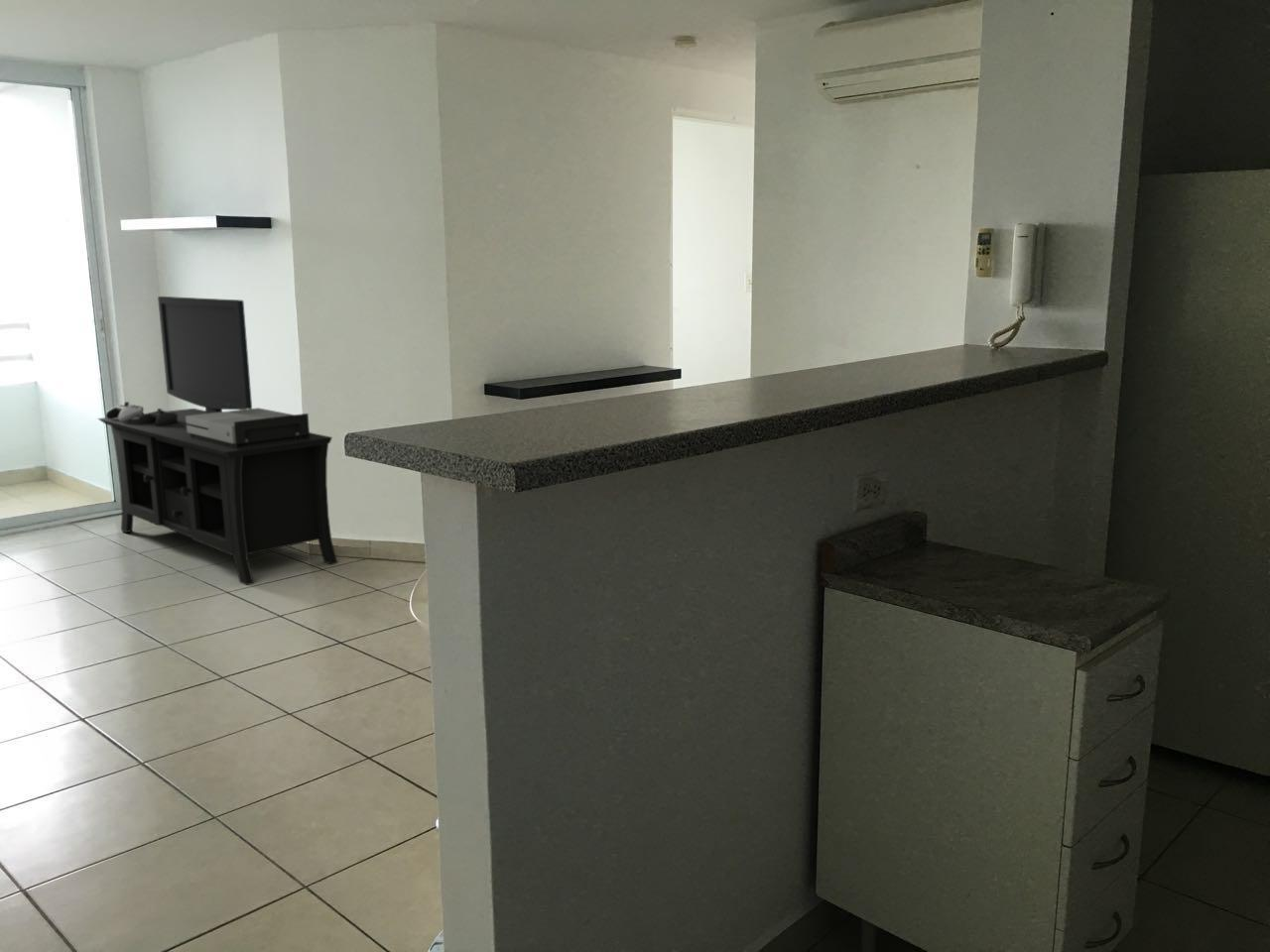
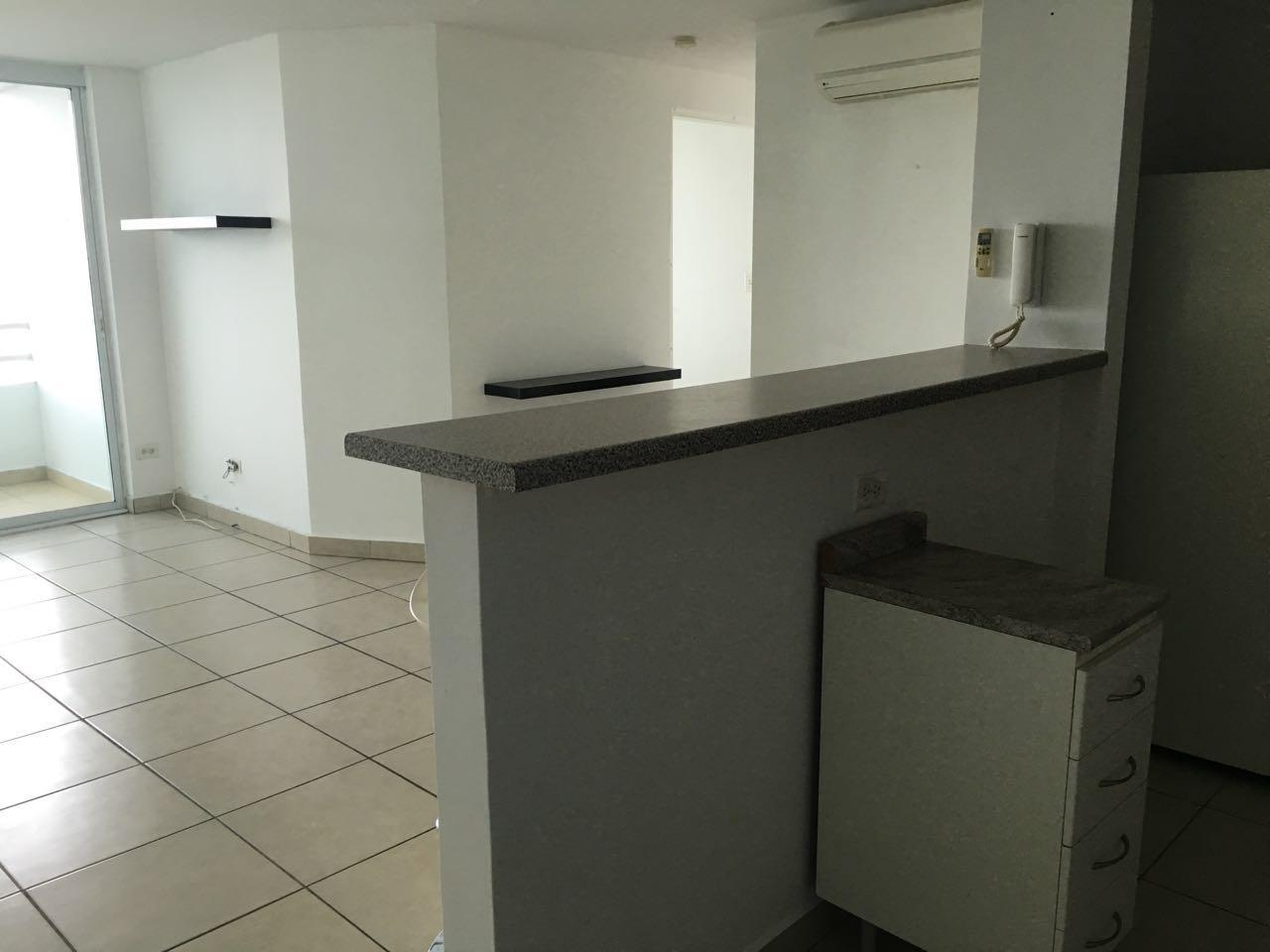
- media console (207, 425)
